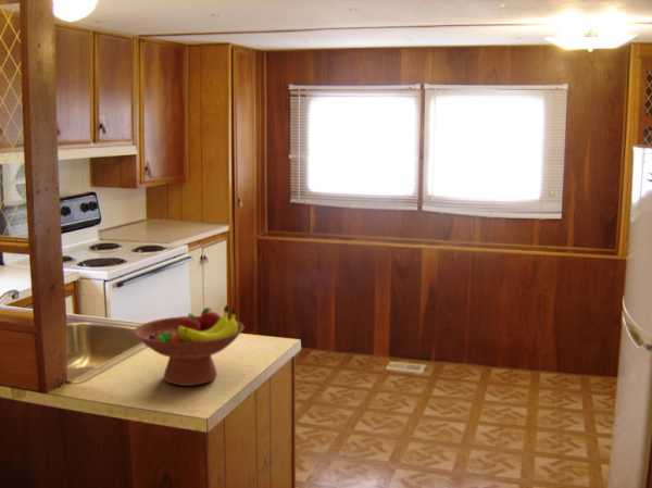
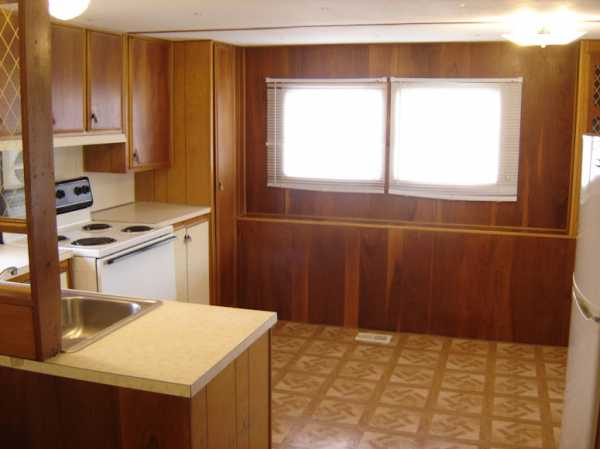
- fruit bowl (189, 343)
